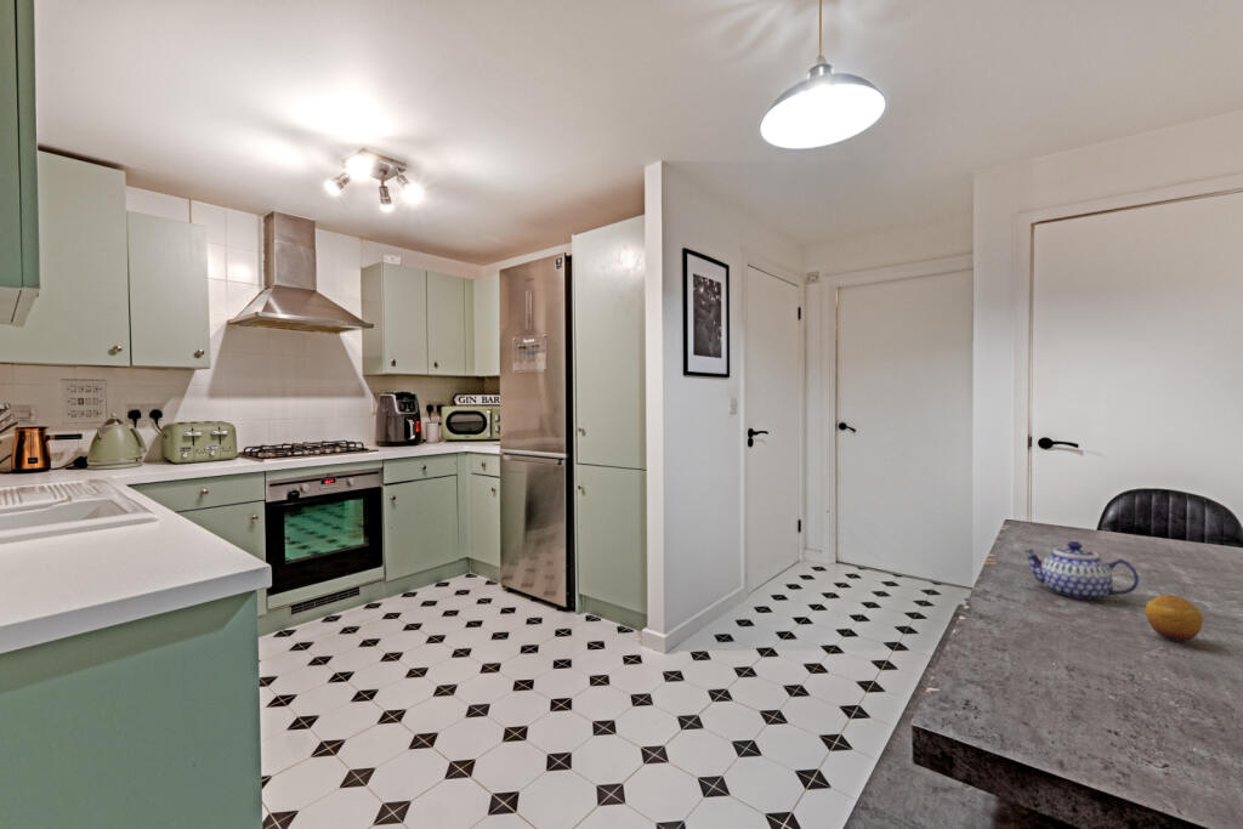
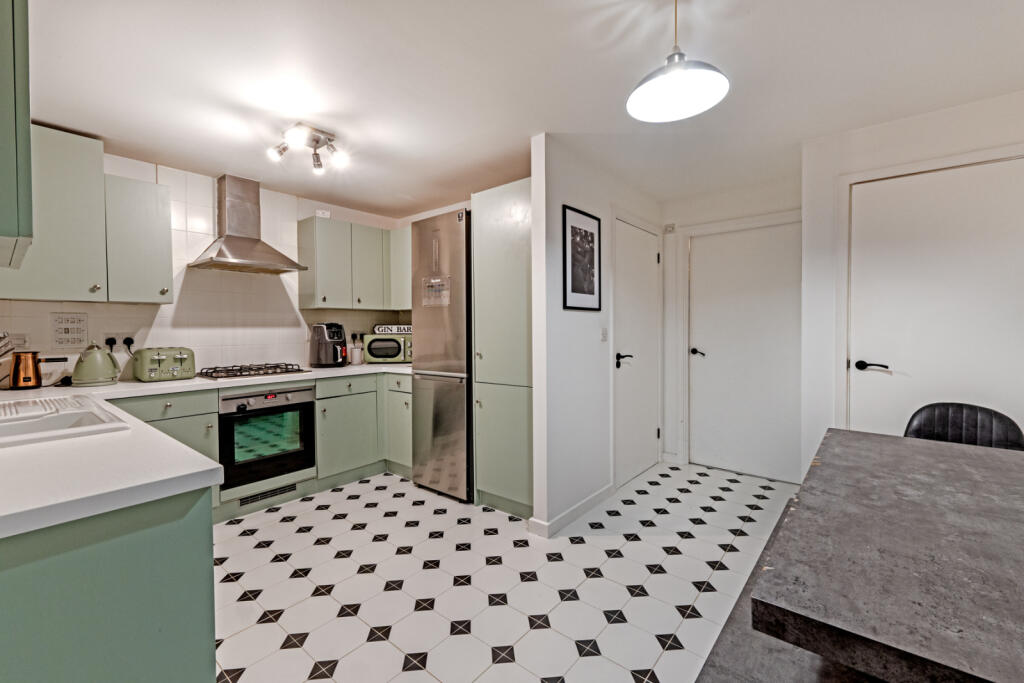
- fruit (1173, 617)
- teapot (1077, 567)
